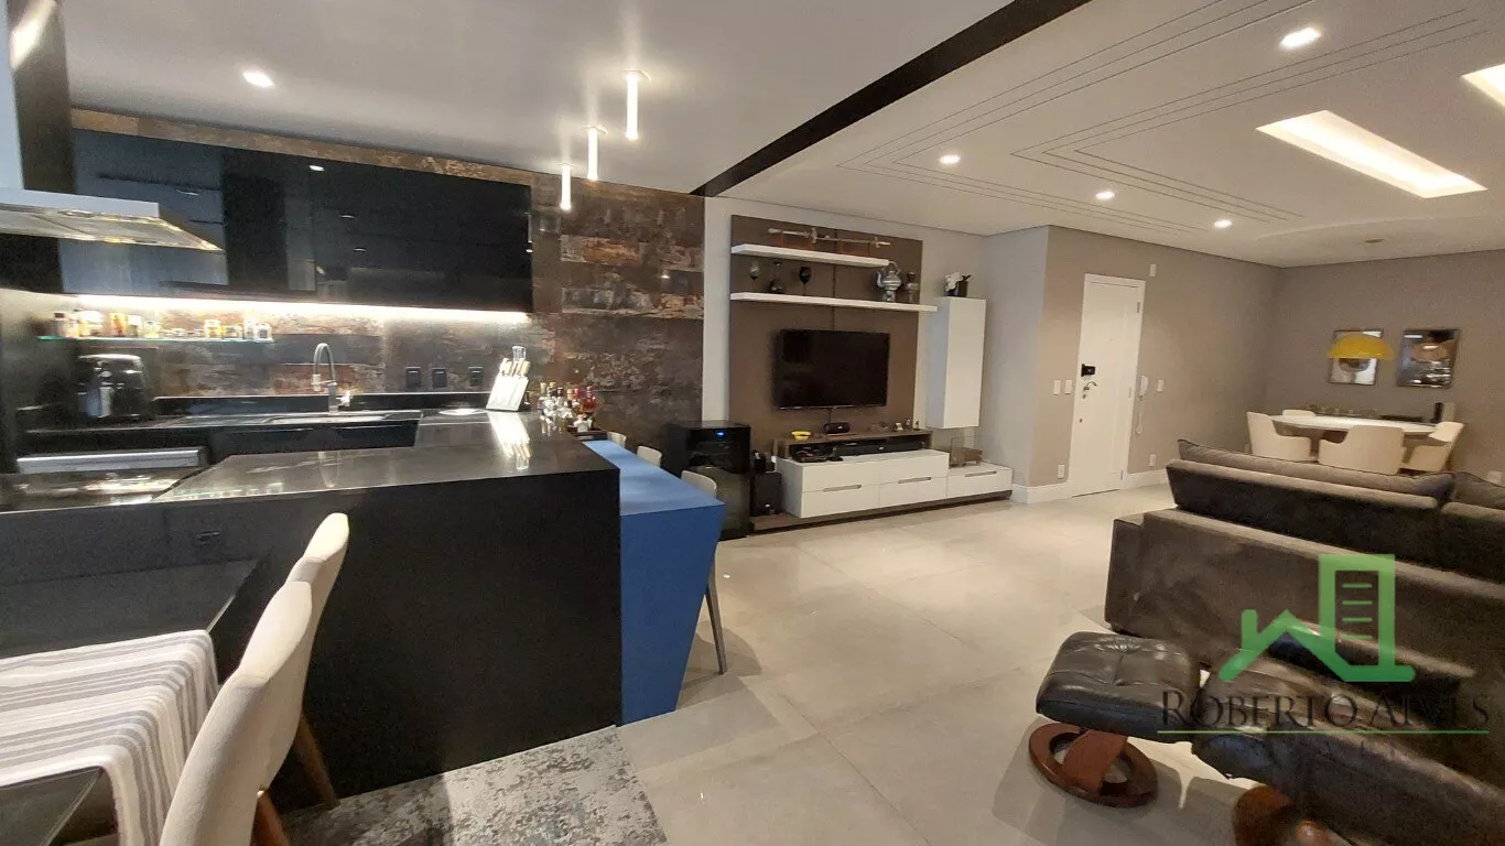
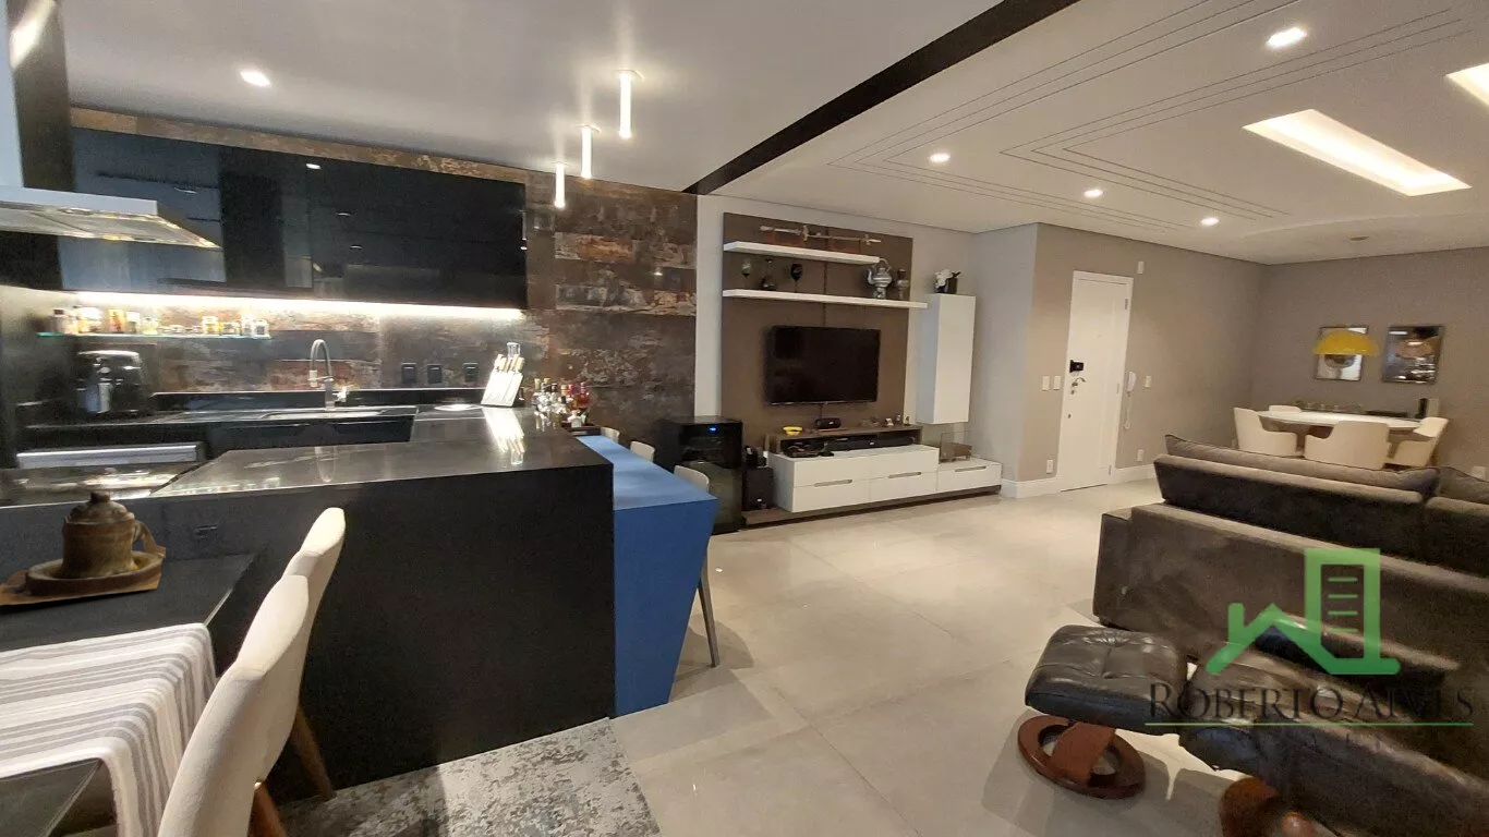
+ teapot (83, 539)
